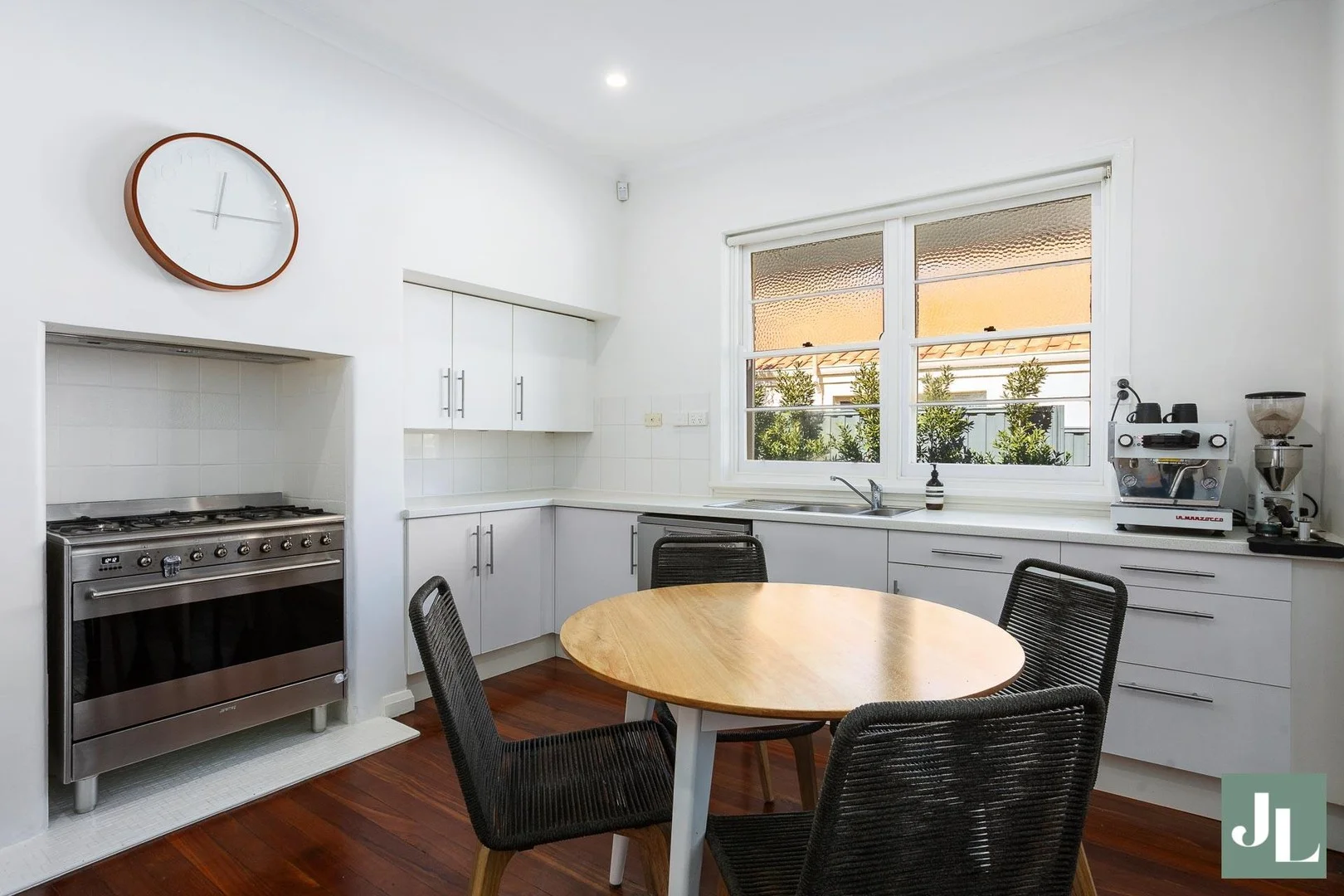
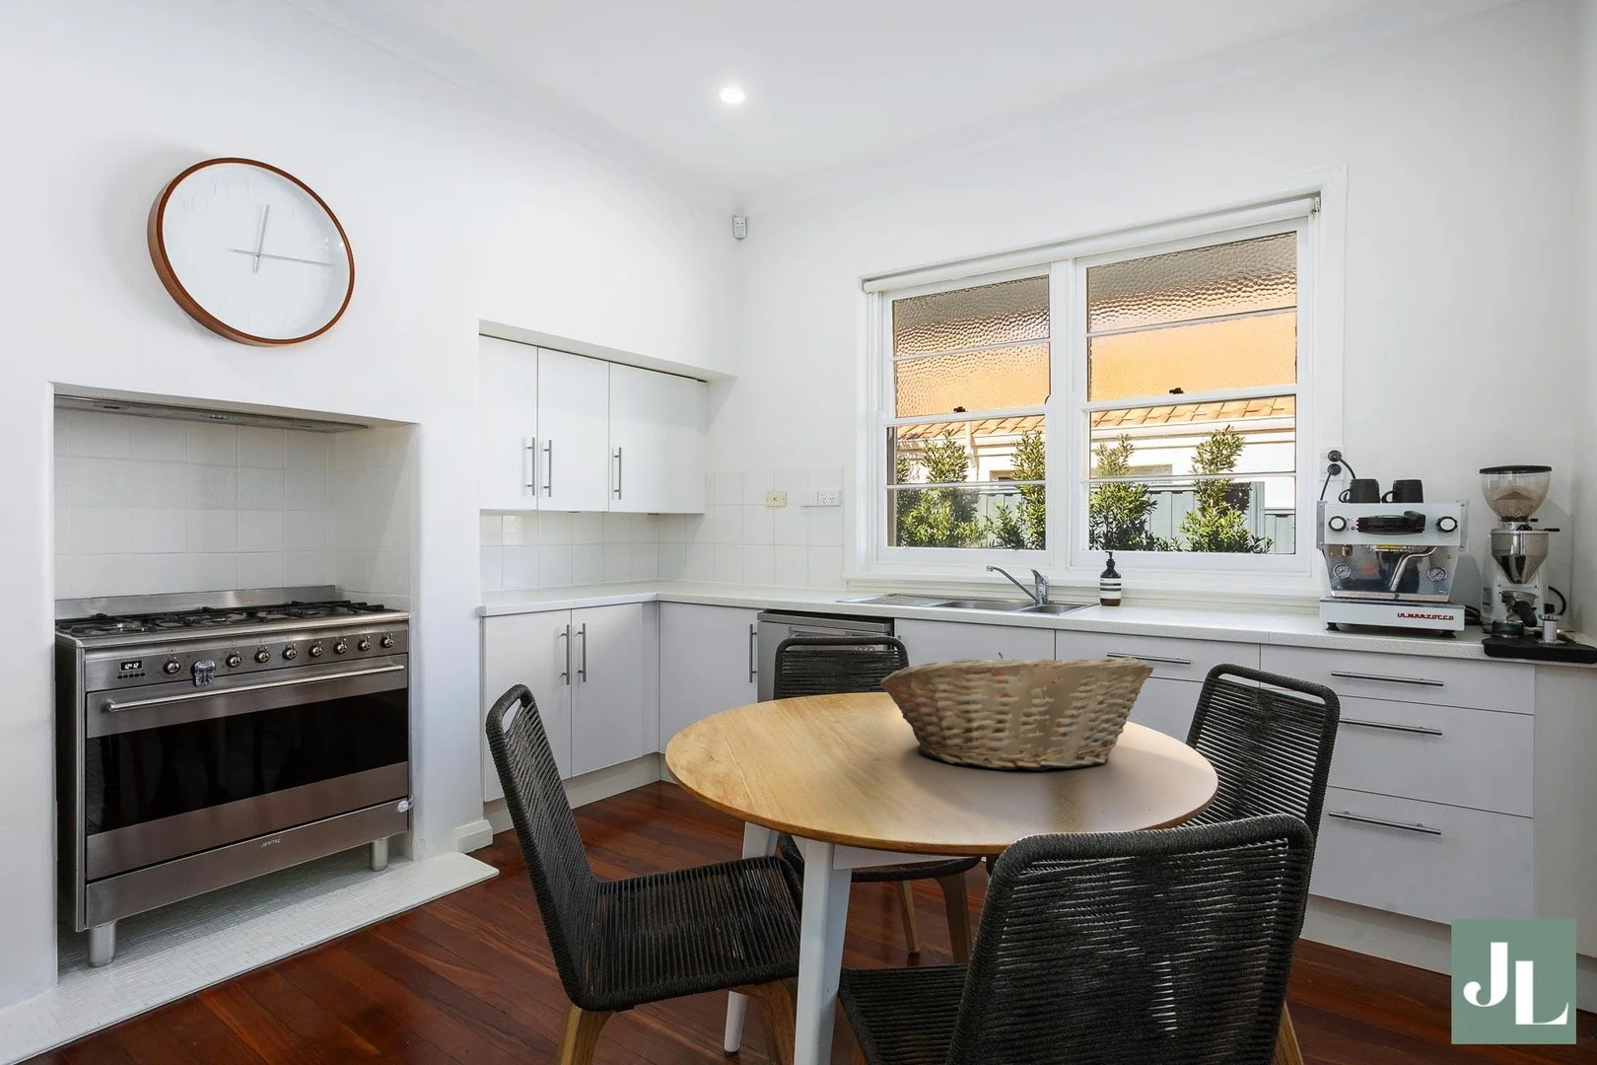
+ fruit basket (1014, 698)
